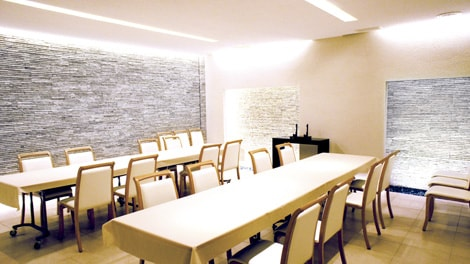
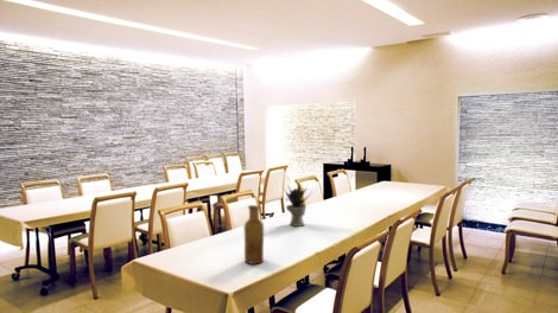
+ vase (254, 232)
+ potted plant (297, 204)
